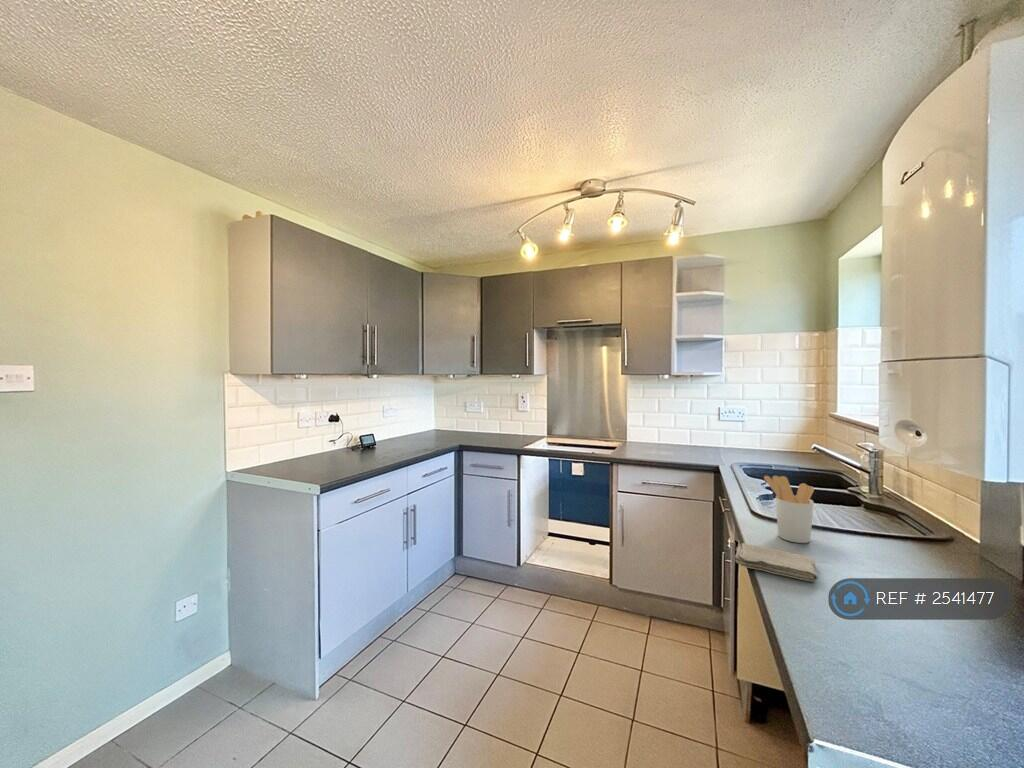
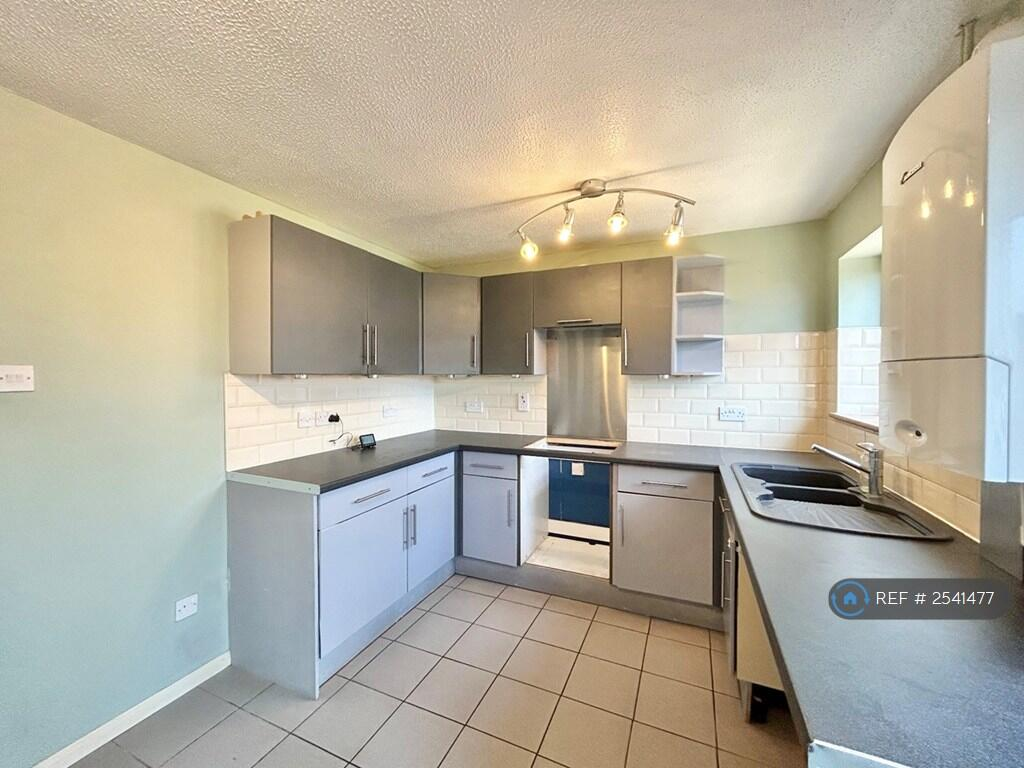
- utensil holder (787, 506)
- washcloth (774, 560)
